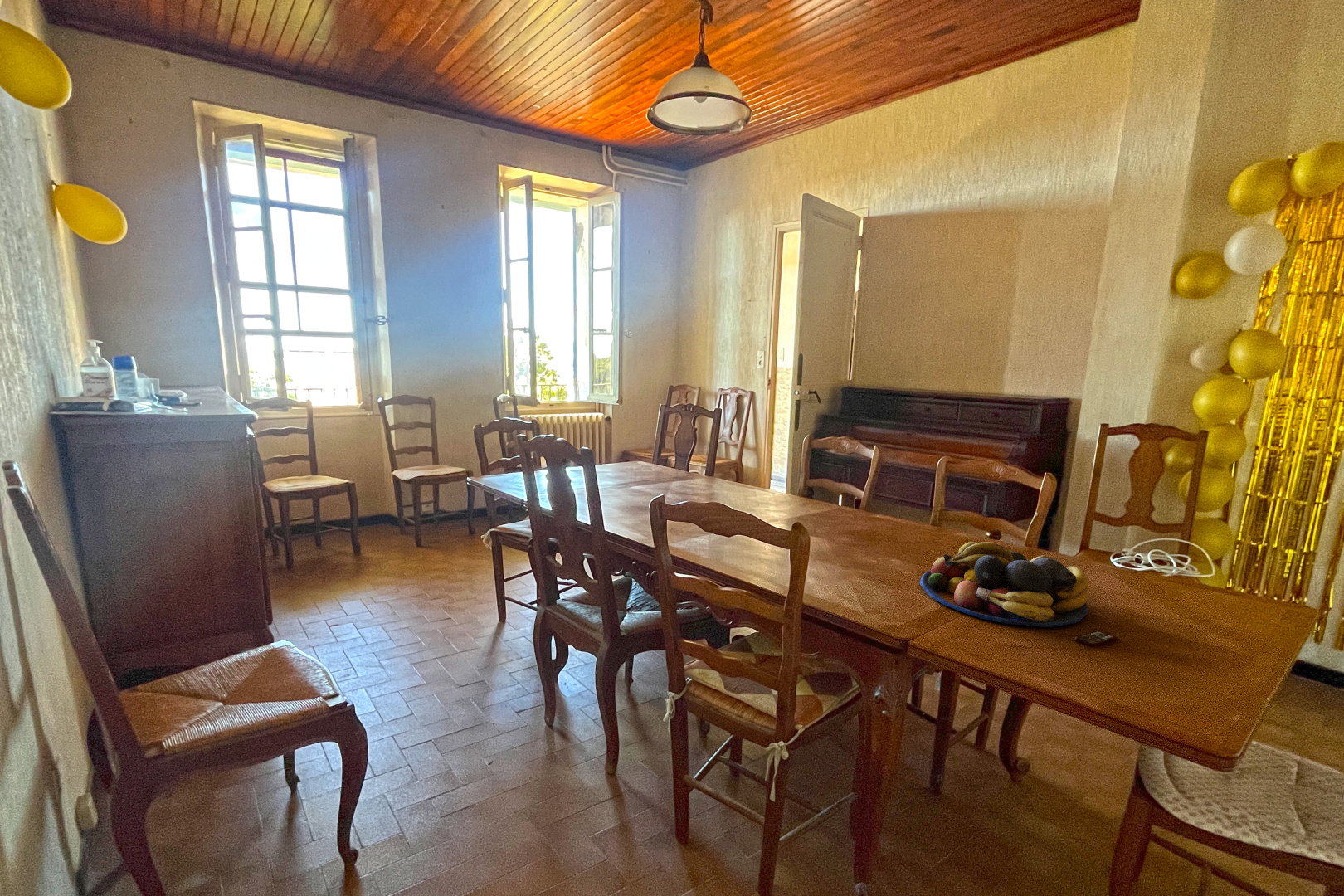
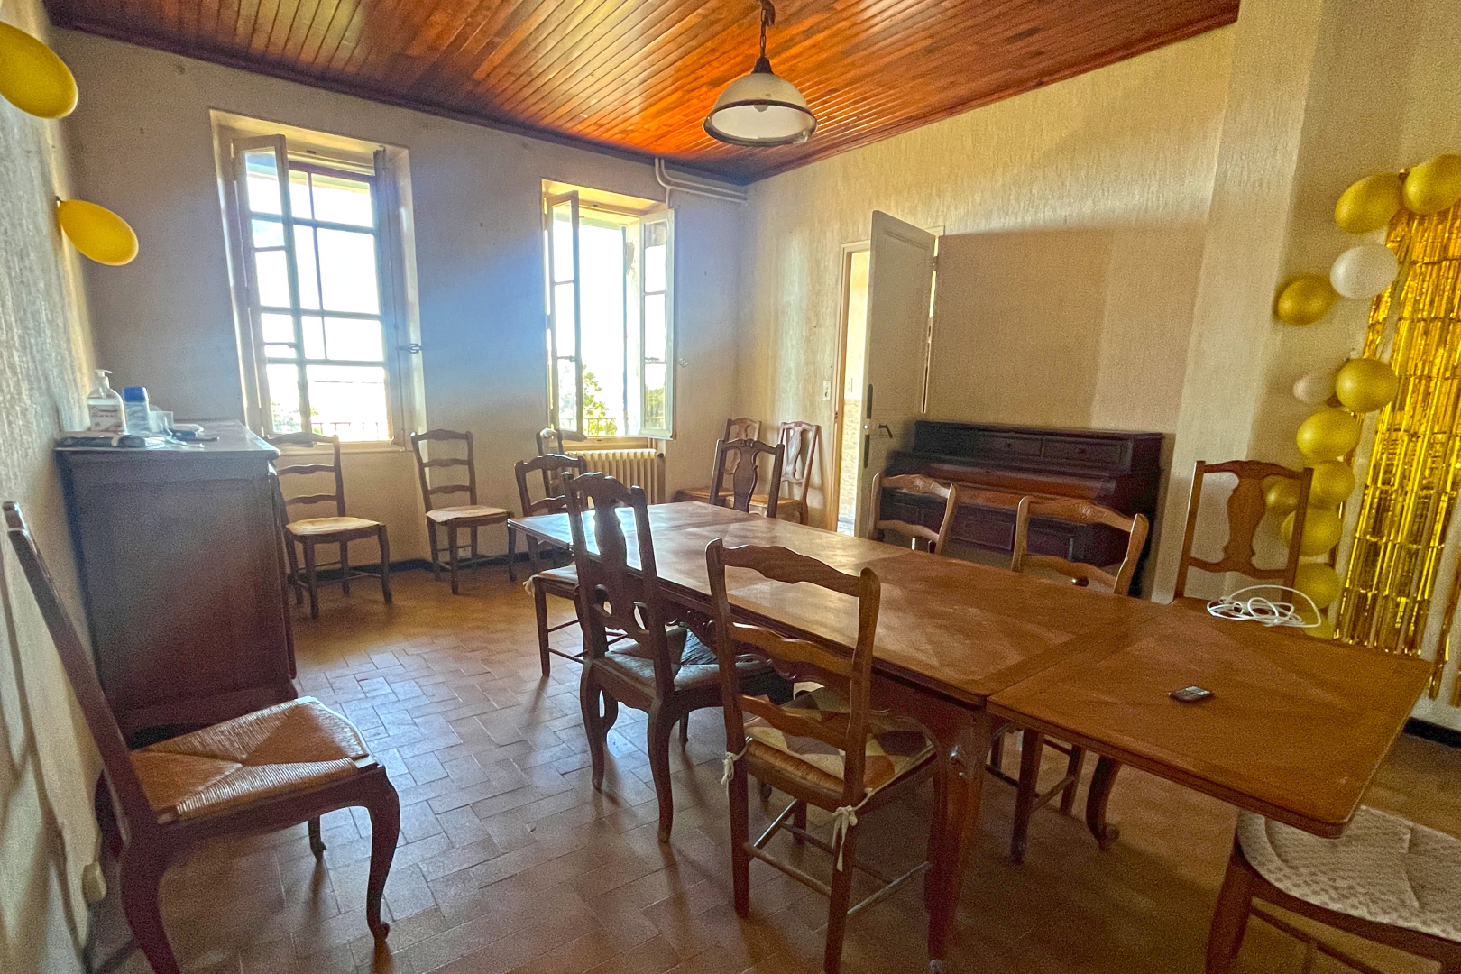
- fruit bowl (1001, 569)
